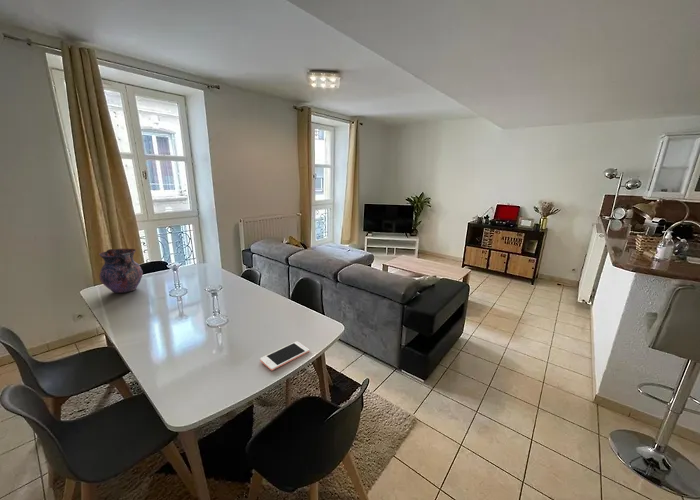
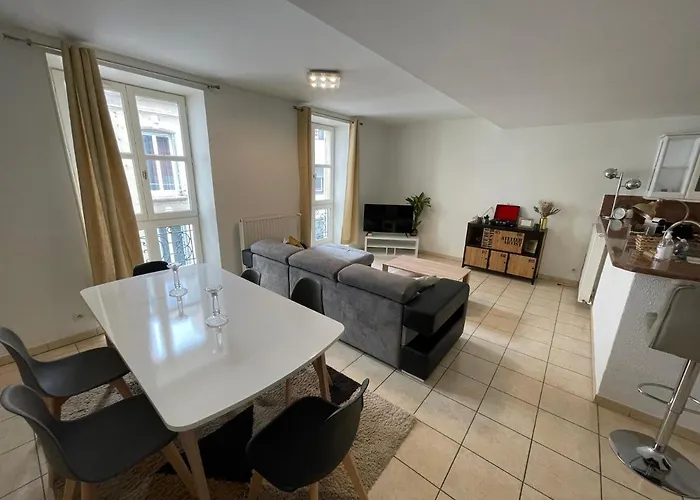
- cell phone (285, 354)
- vase (121, 271)
